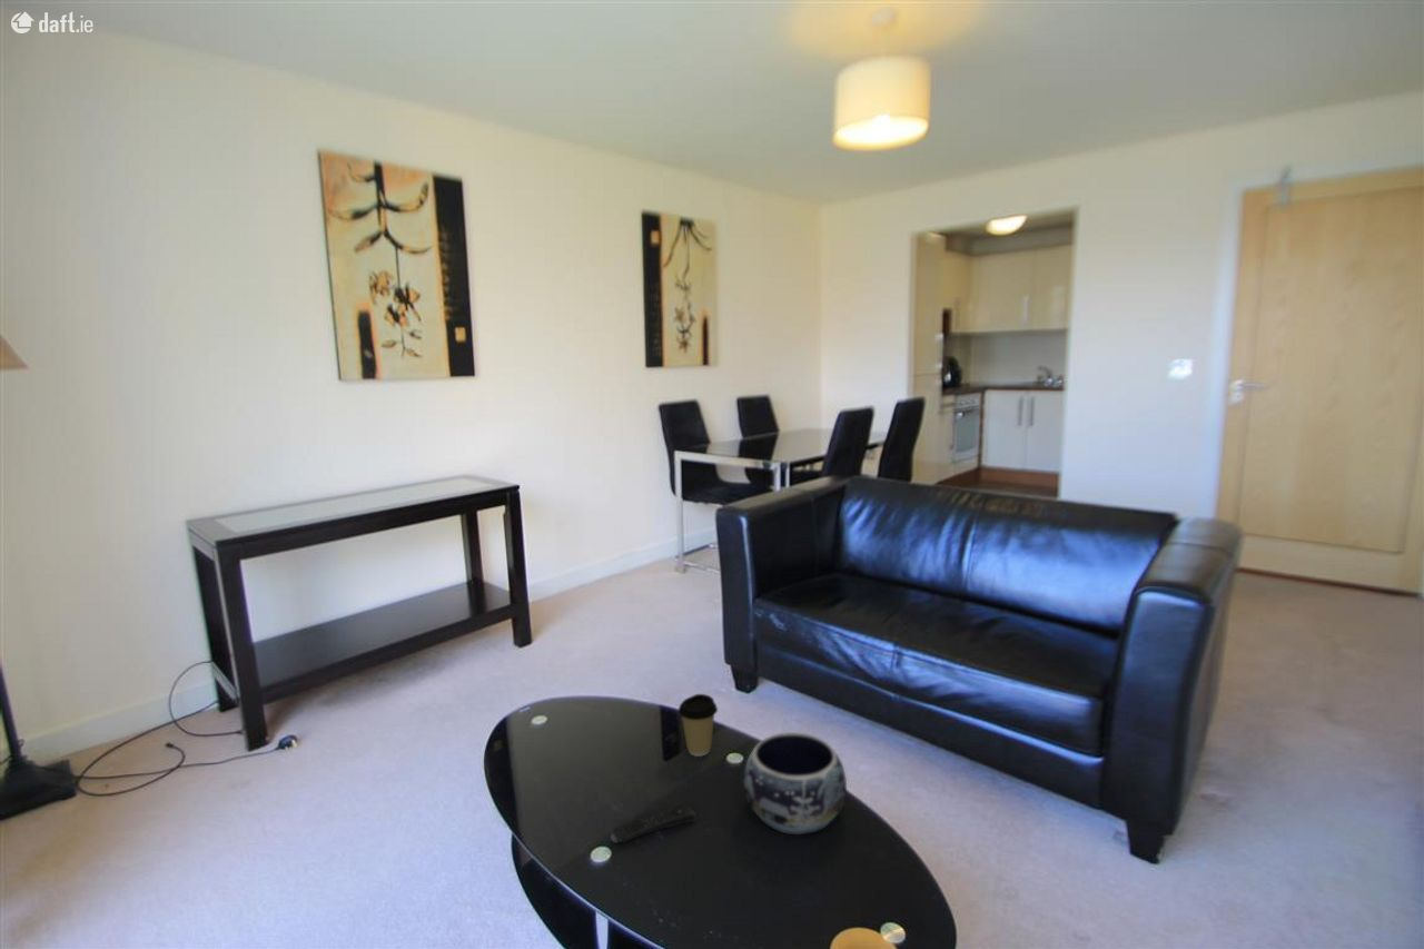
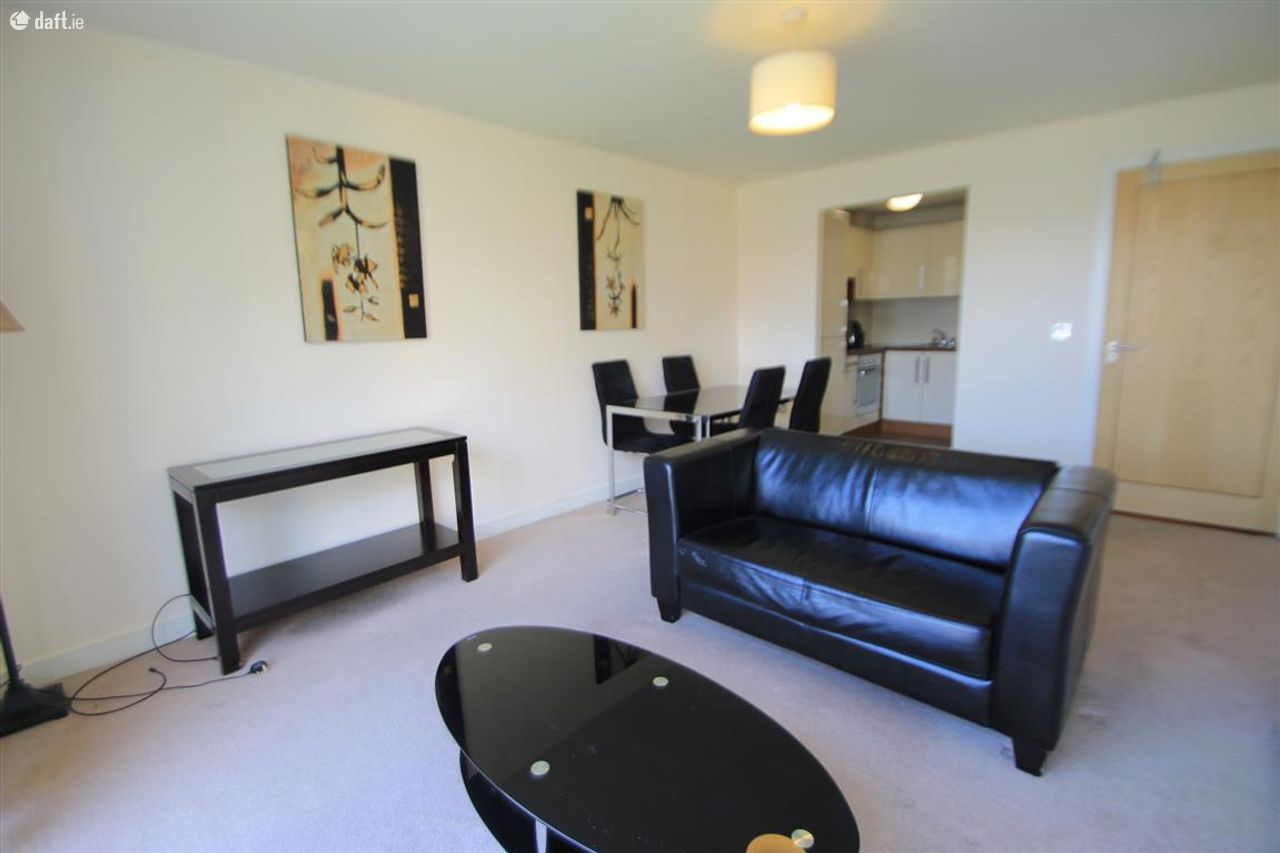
- remote control (653, 823)
- coffee cup (698, 725)
- decorative bowl (794, 781)
